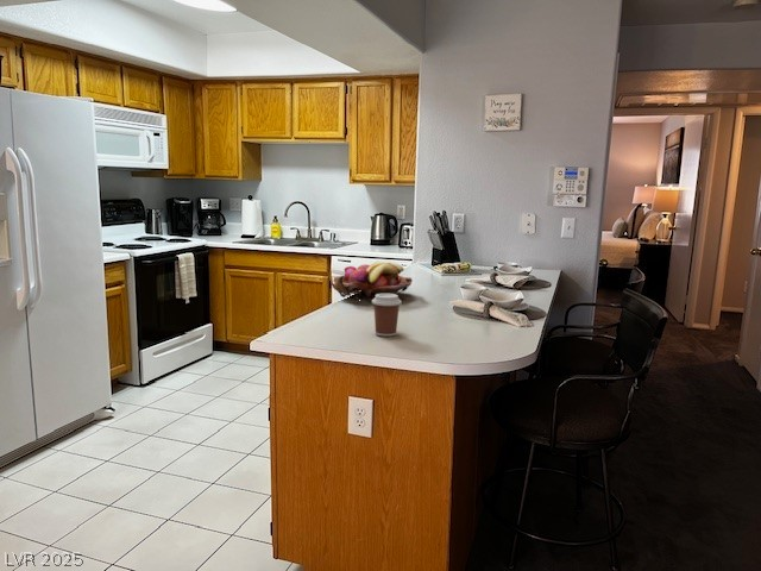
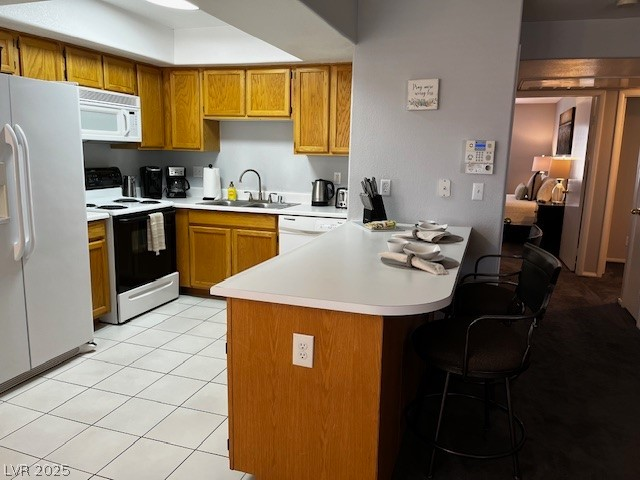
- fruit basket (371, 280)
- coffee cup (385, 314)
